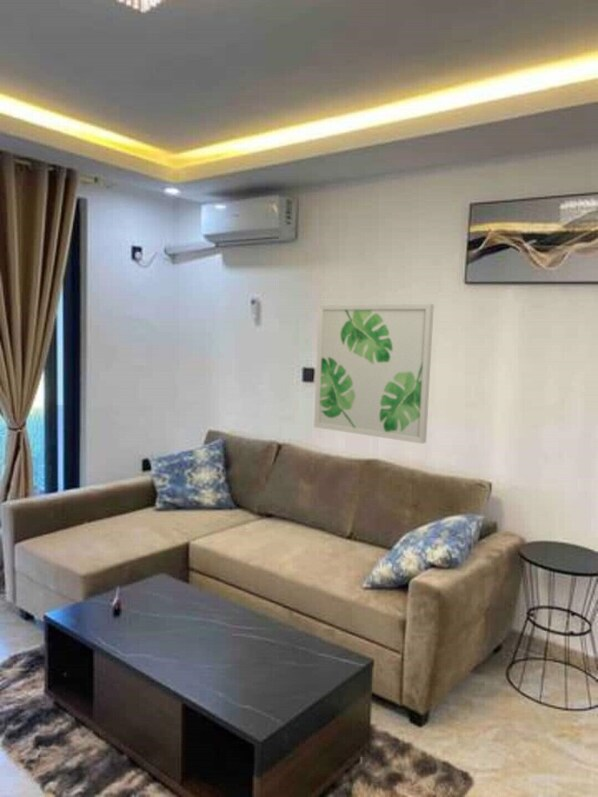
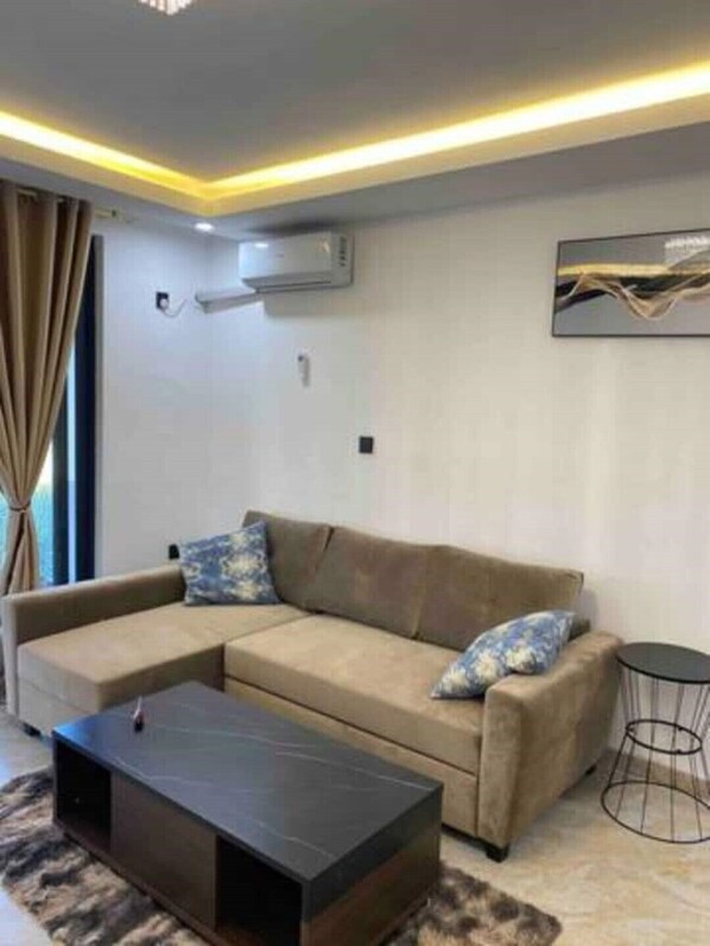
- wall art (369, 370)
